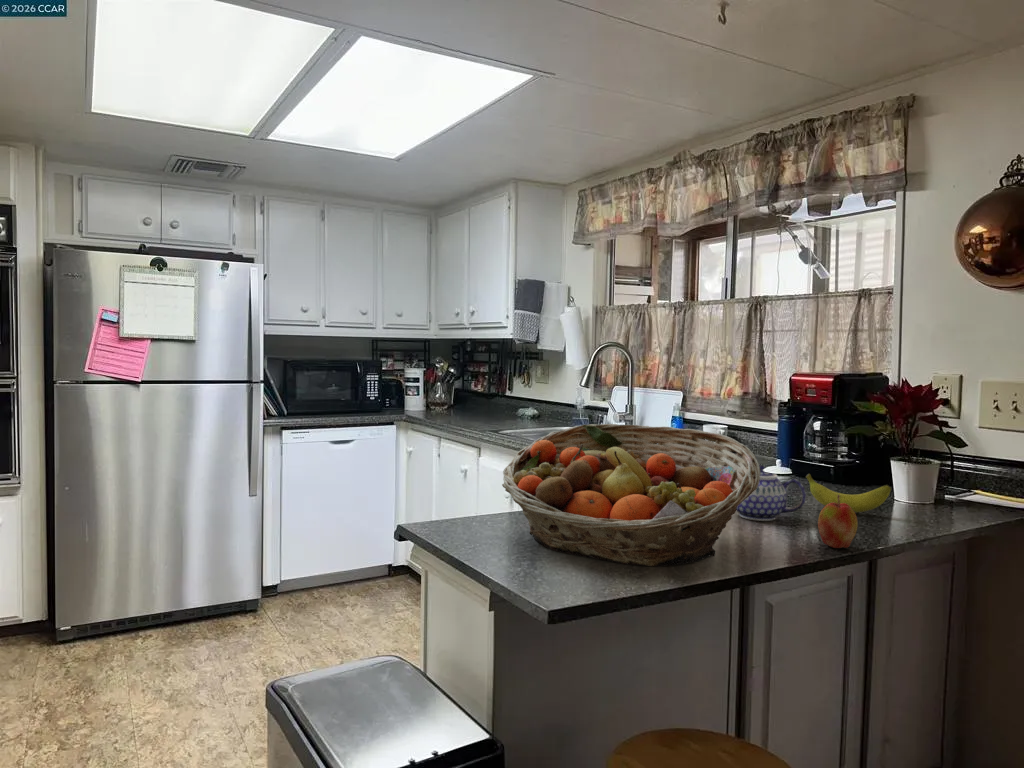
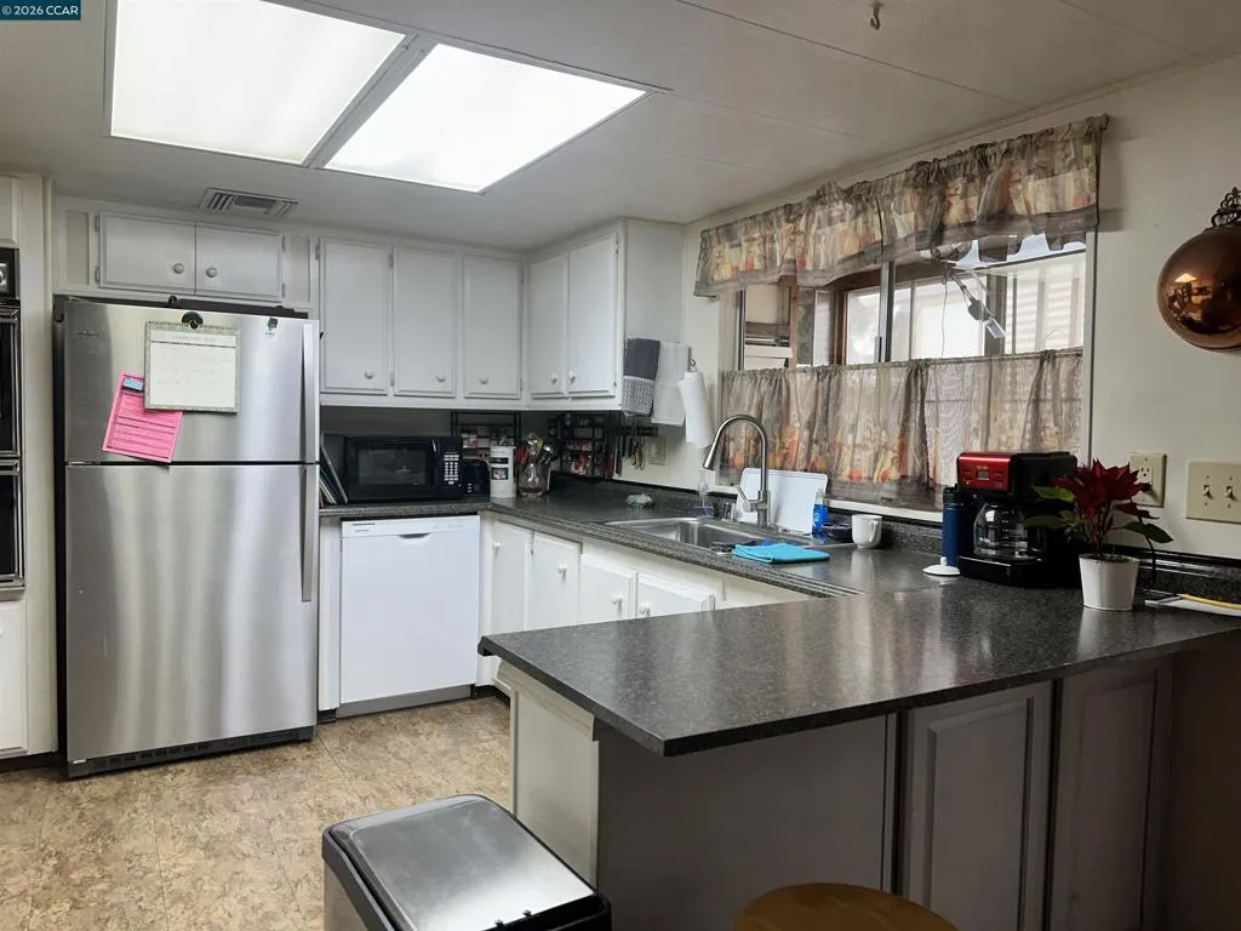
- teapot (758, 490)
- apple (837, 521)
- banana (846, 495)
- fruit basket (625, 487)
